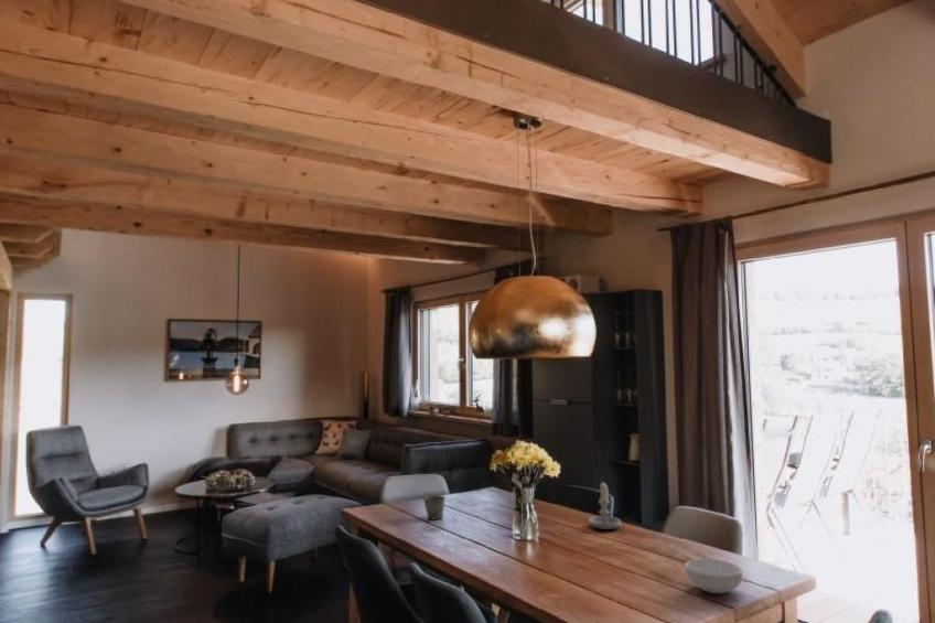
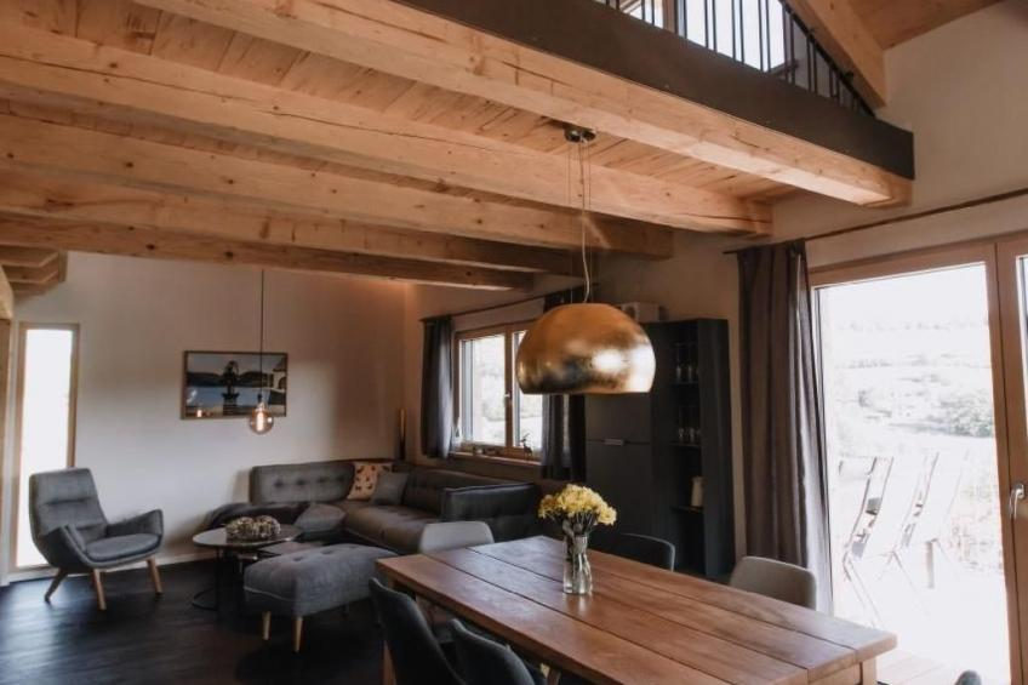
- cereal bowl (713, 577)
- candle (603, 504)
- mug (433, 507)
